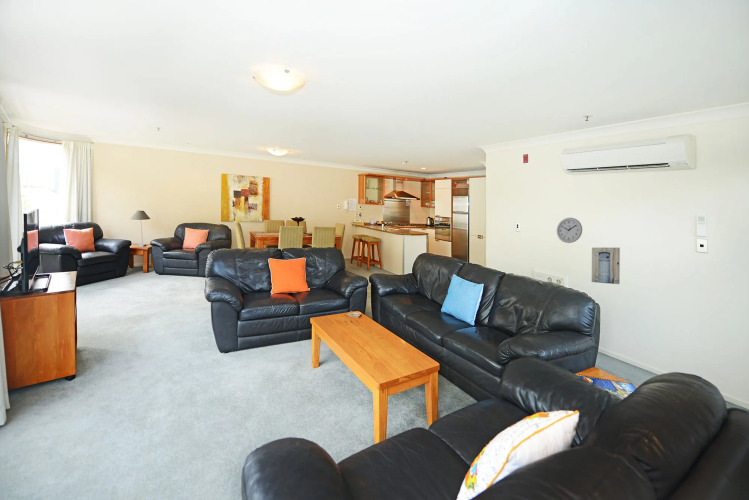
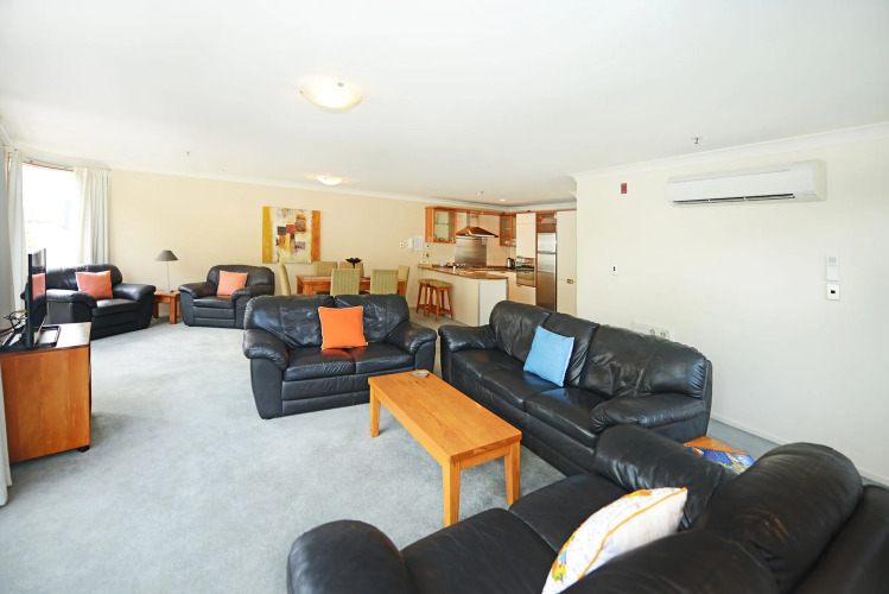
- wall art (605, 265)
- wall clock (568, 230)
